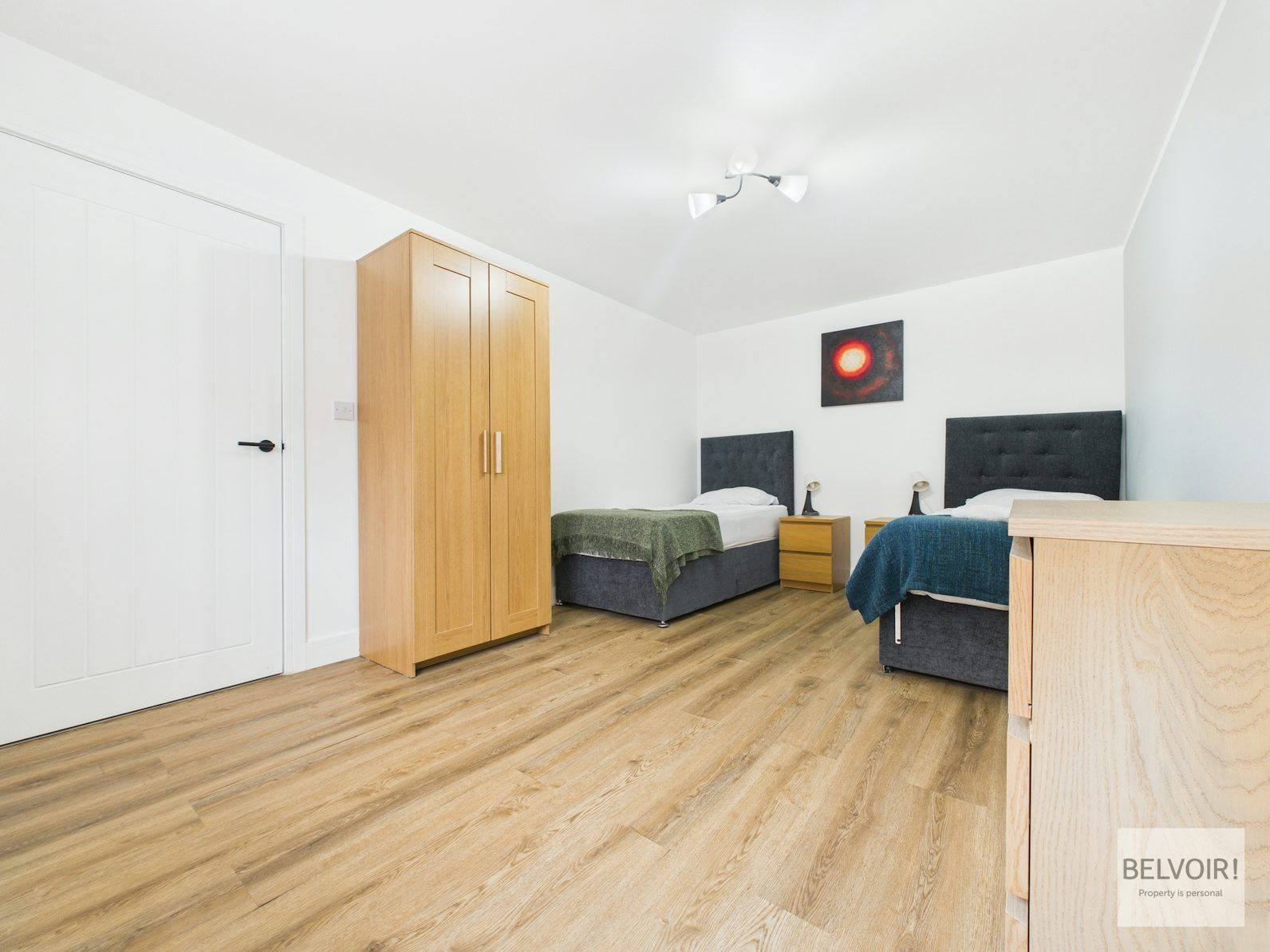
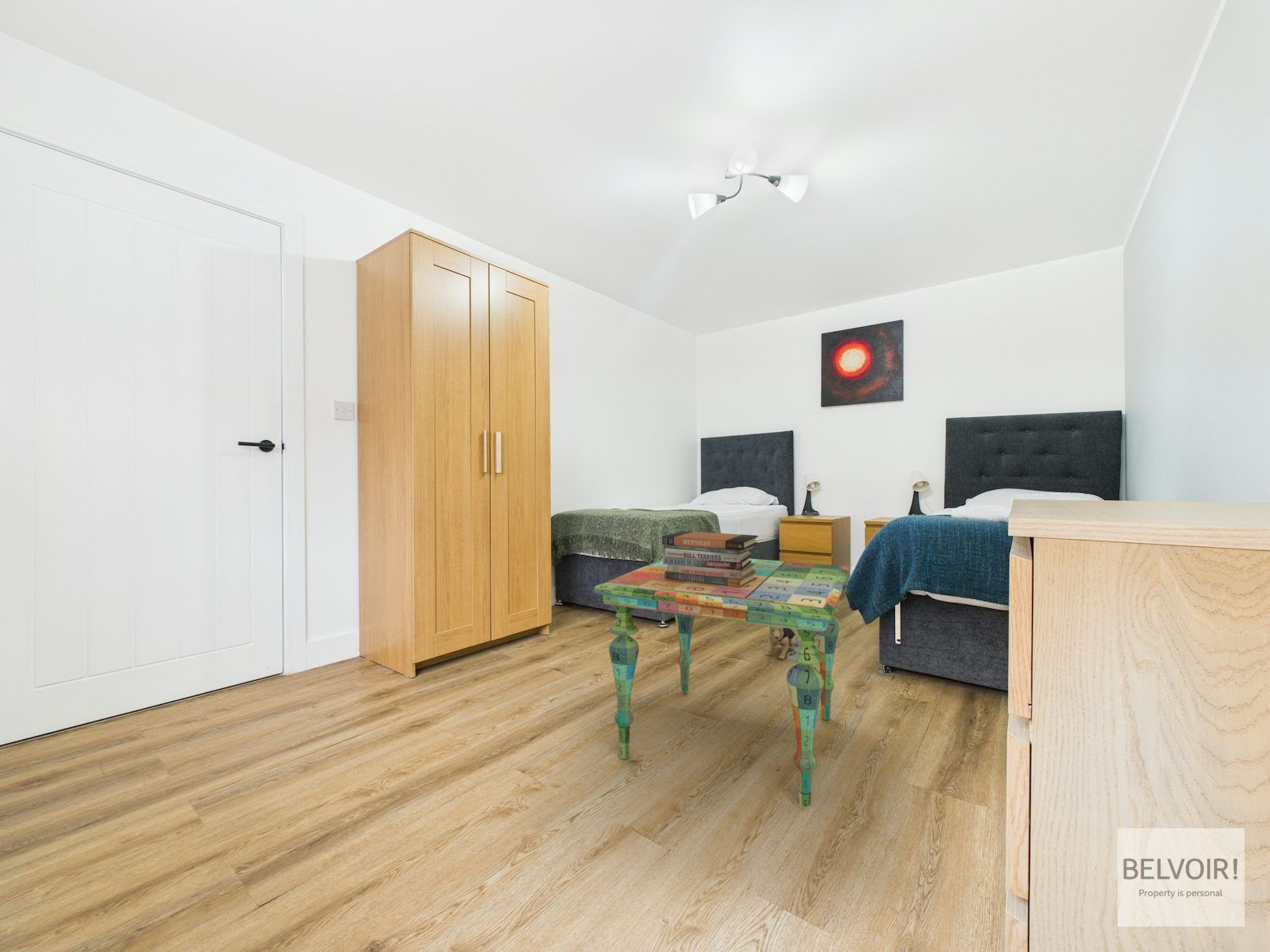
+ side table (739, 621)
+ plush toy (783, 631)
+ book stack (709, 557)
